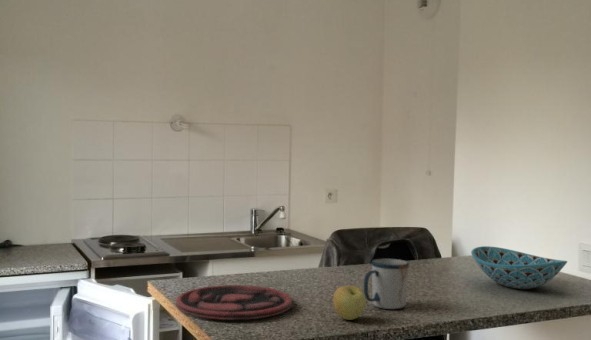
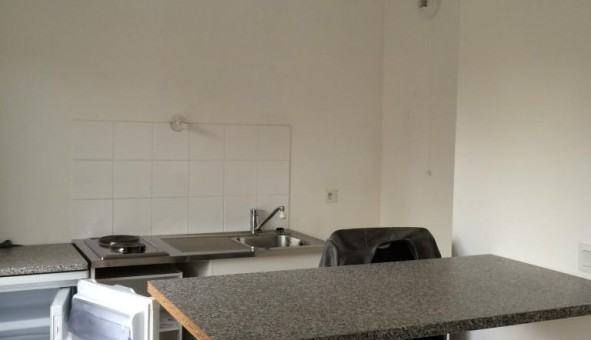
- apple (349, 302)
- bowl (517, 269)
- mug (386, 283)
- plate (234, 300)
